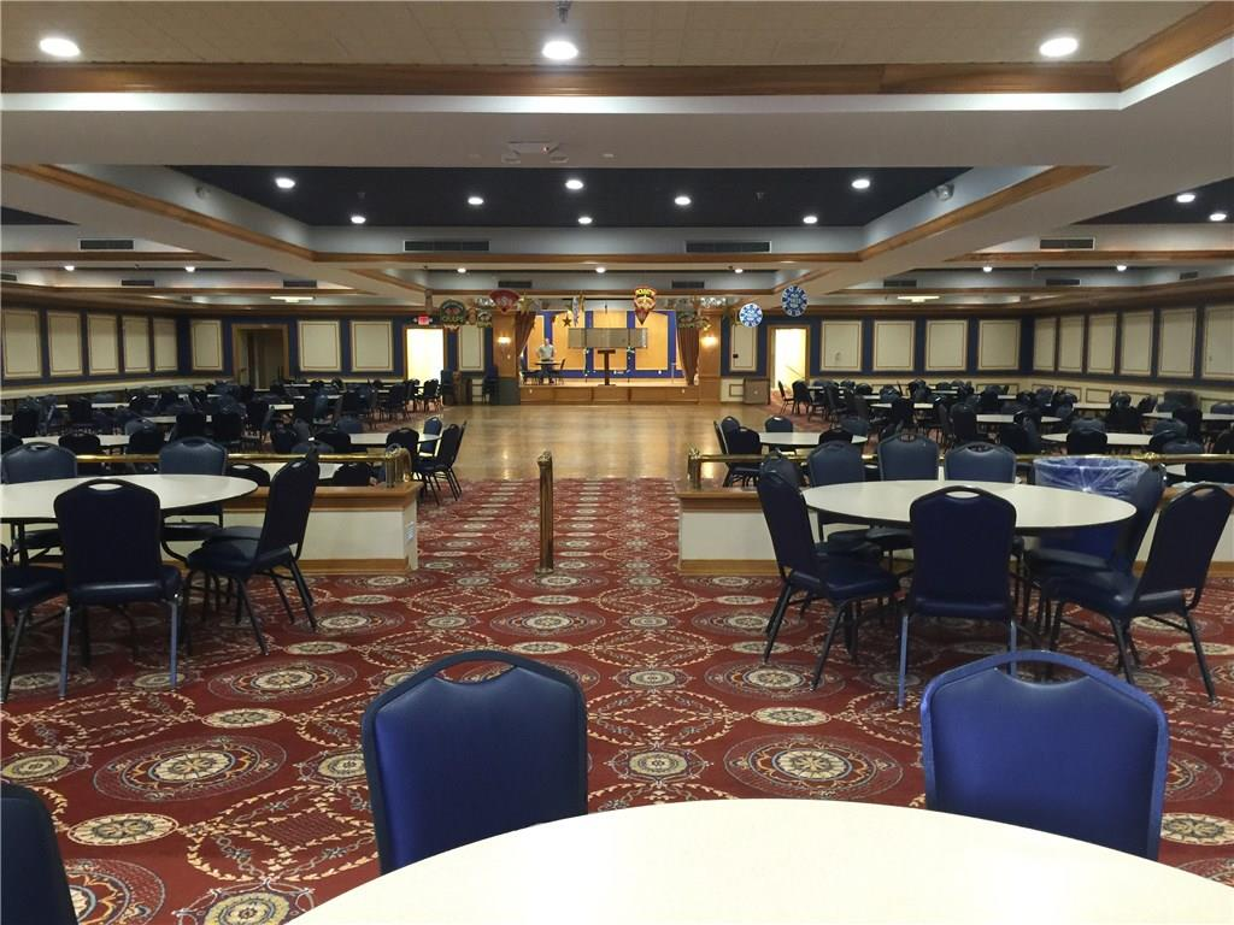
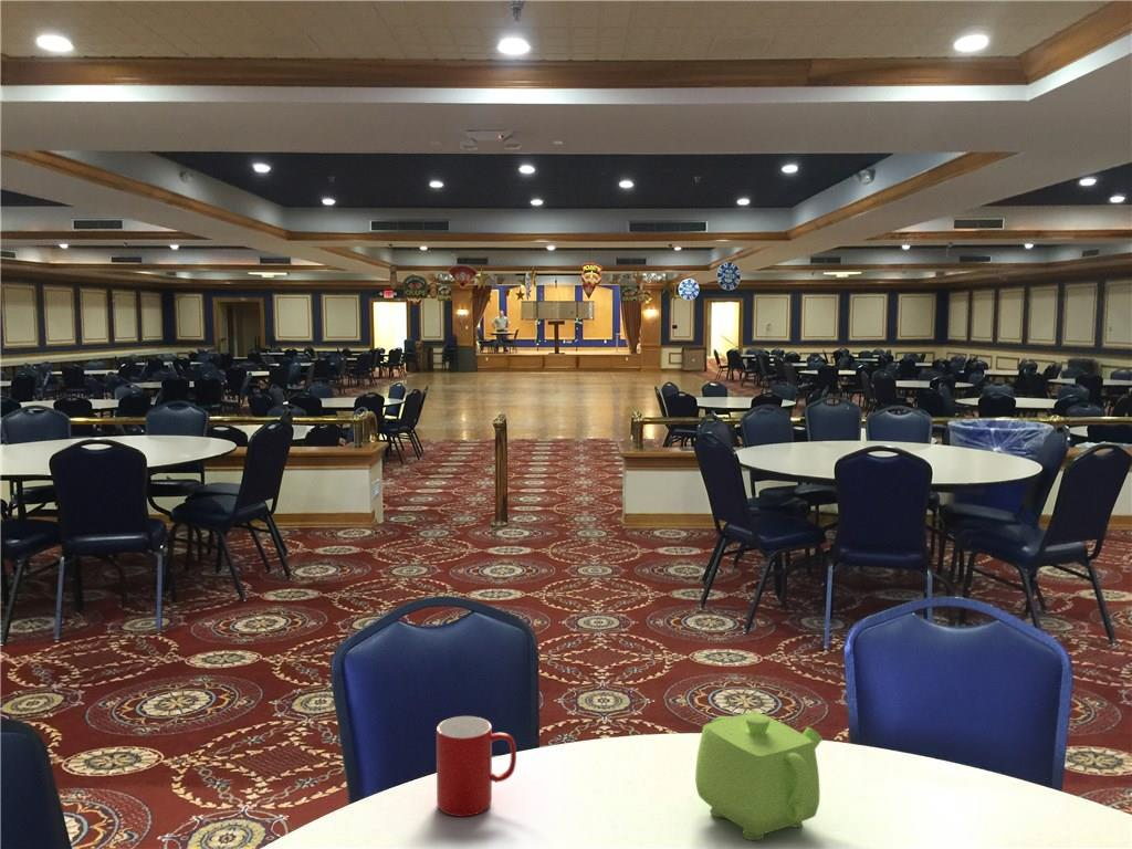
+ teapot (771, 763)
+ cup (475, 765)
